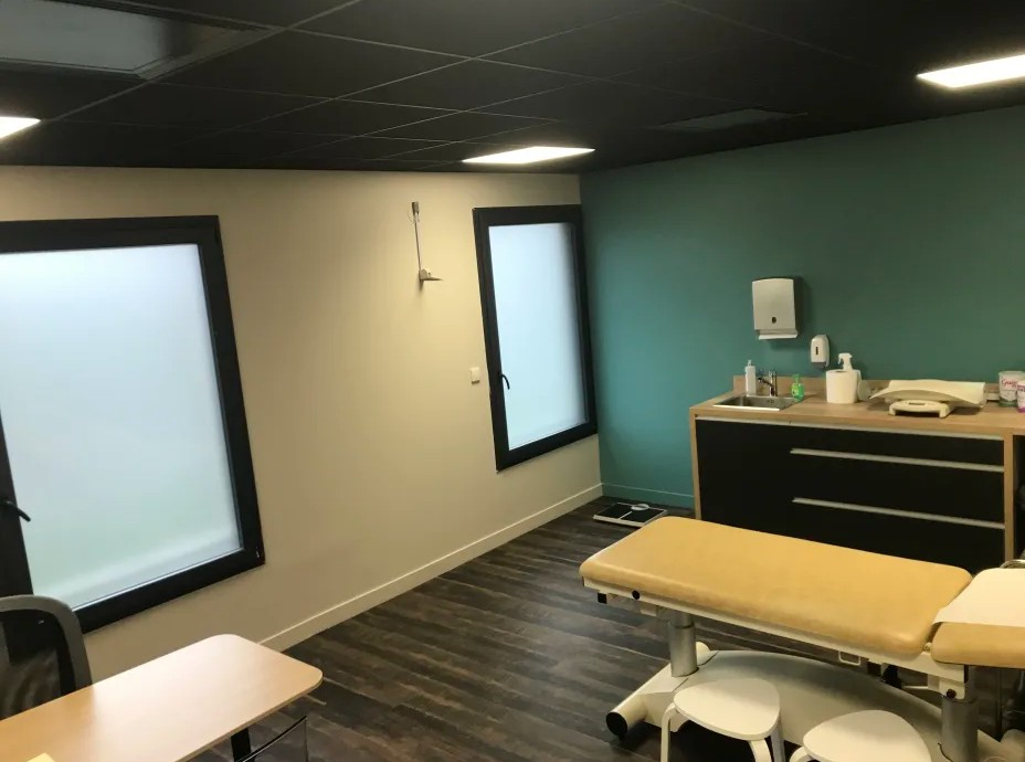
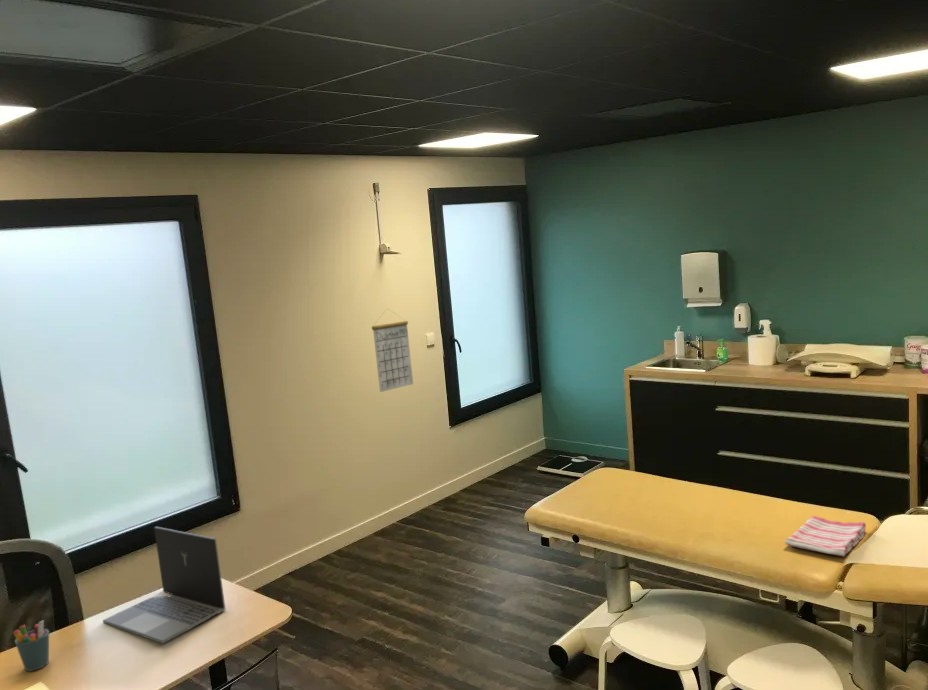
+ calendar (392, 348)
+ dish towel (826, 533)
+ pen holder (32, 643)
+ laptop (161, 579)
